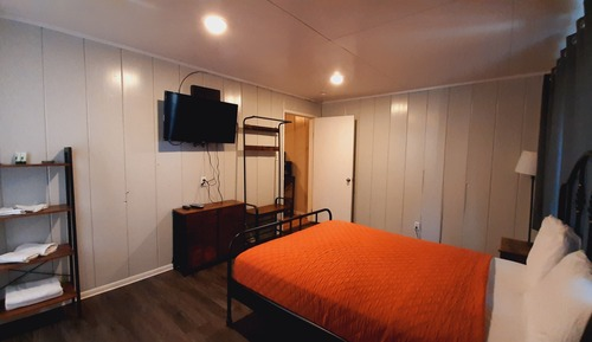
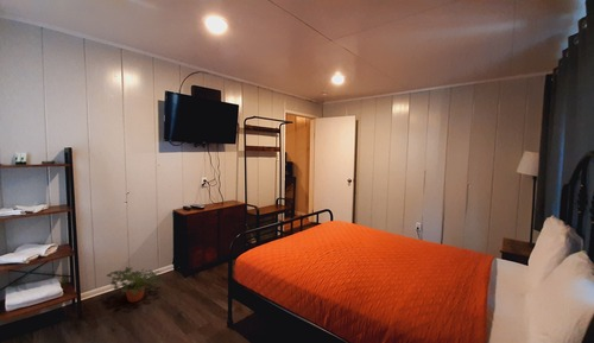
+ potted plant (138, 282)
